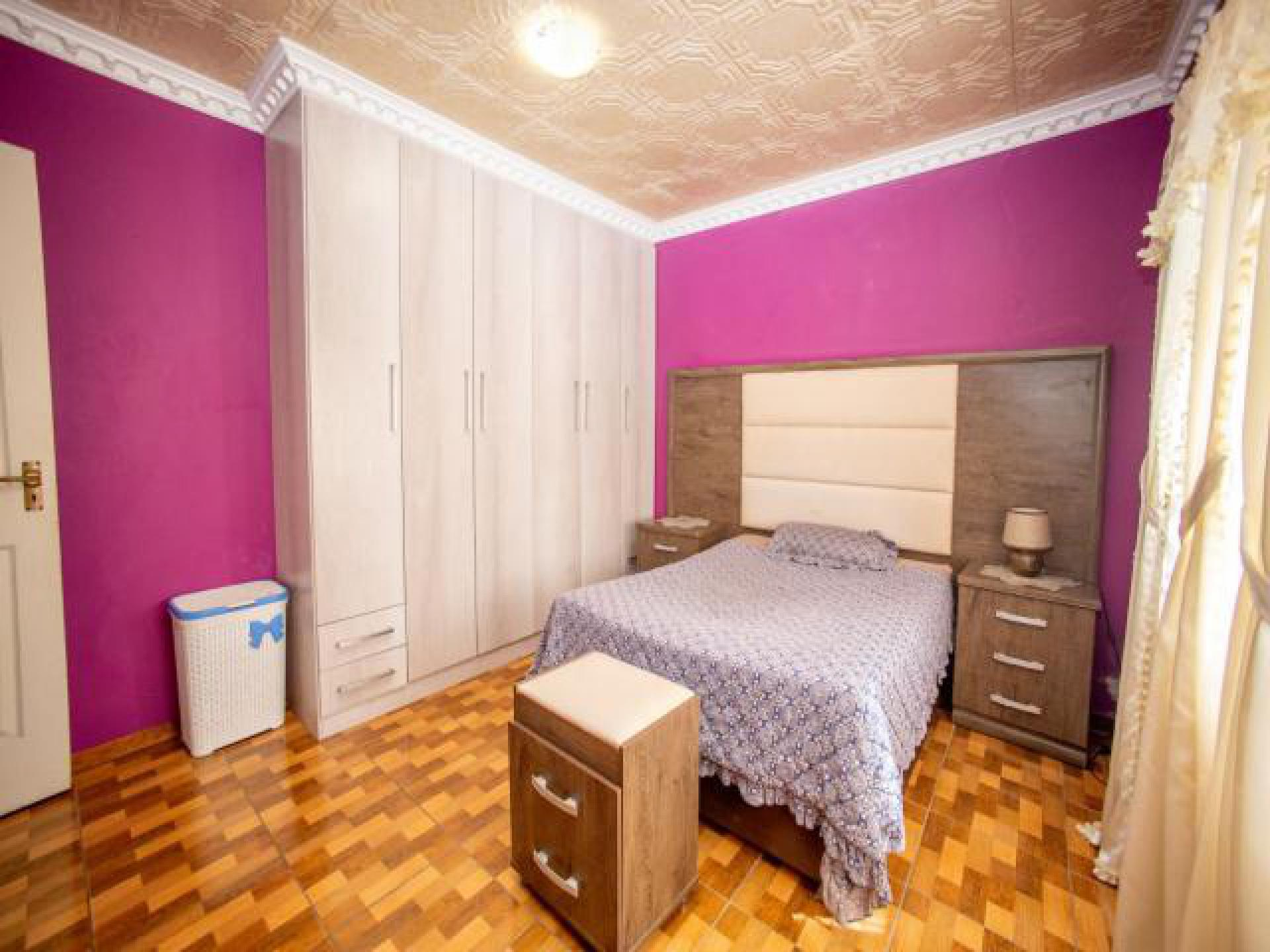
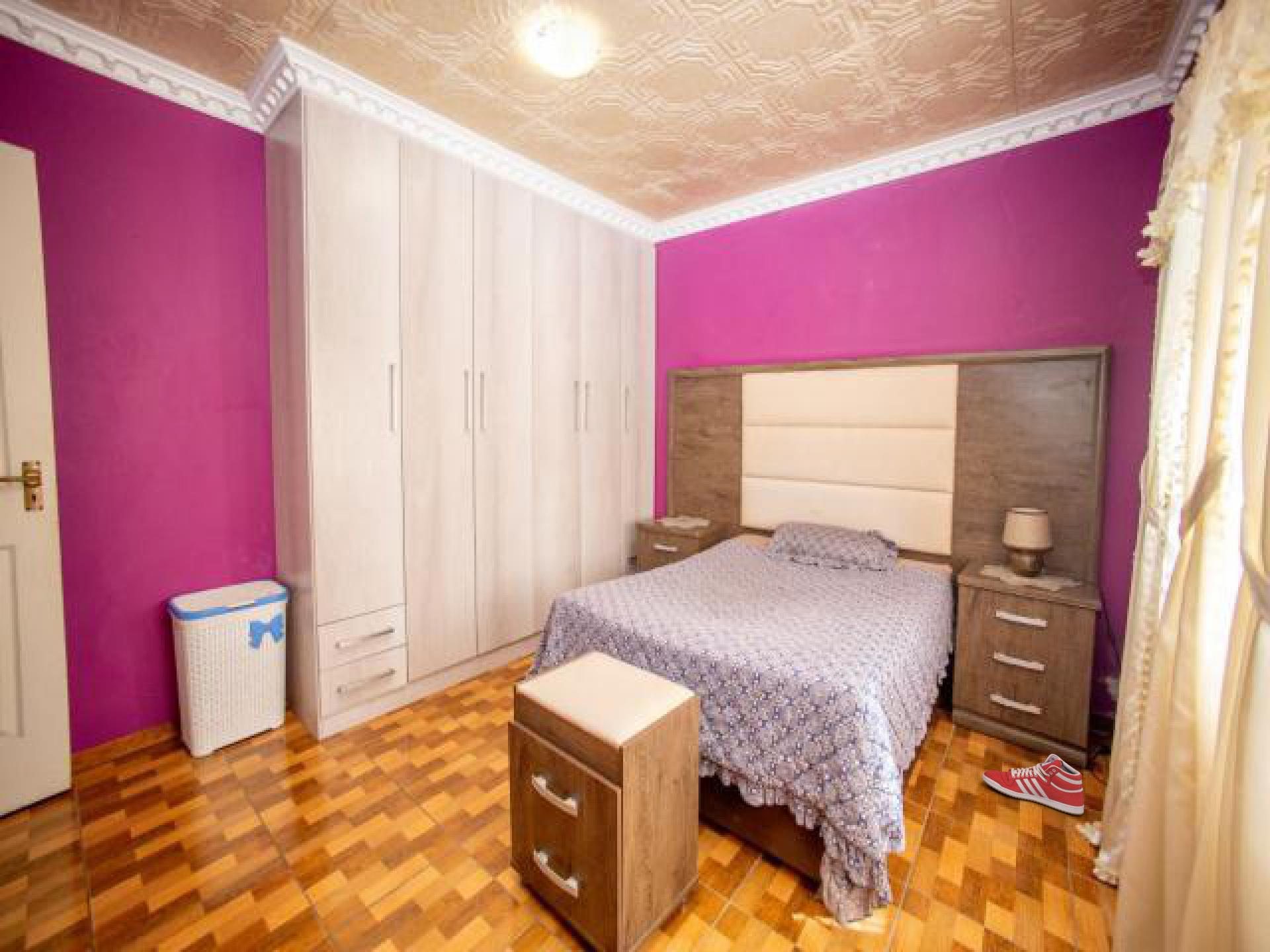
+ sneaker (1032, 774)
